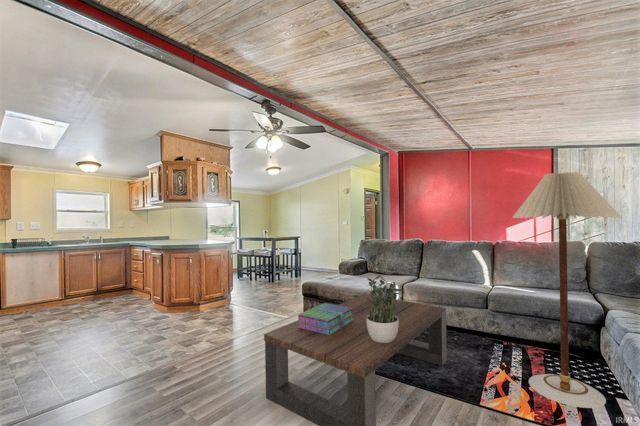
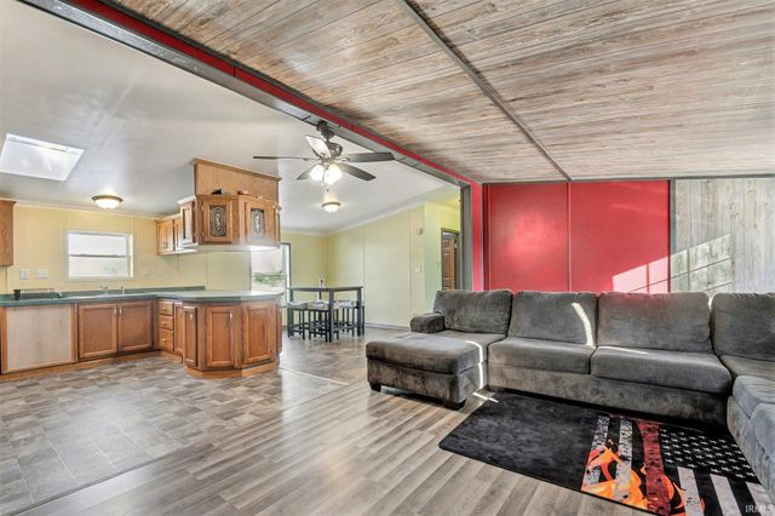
- floor lamp (563, 281)
- potted plant (383, 306)
- stack of books (326, 316)
- coffee table (365, 348)
